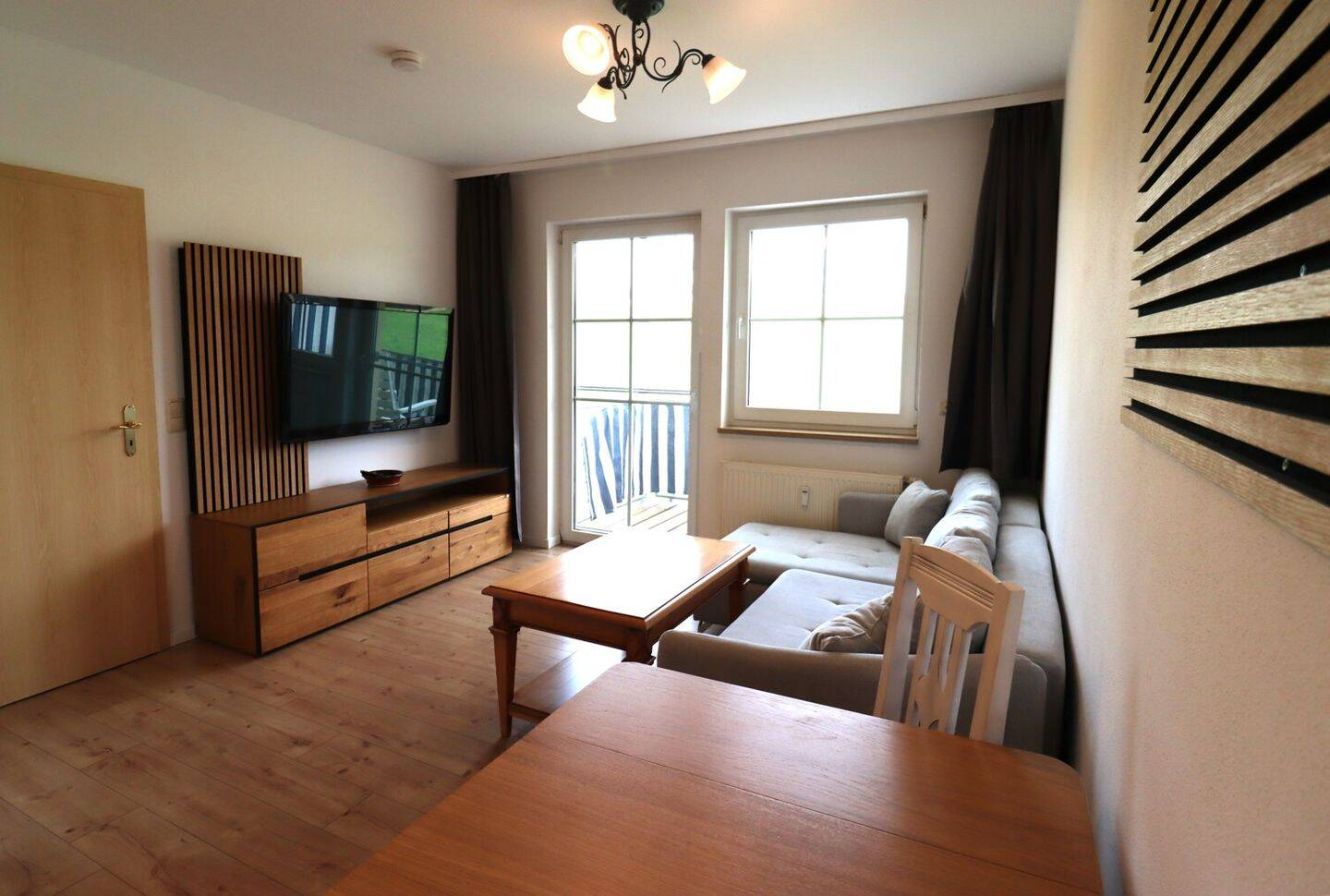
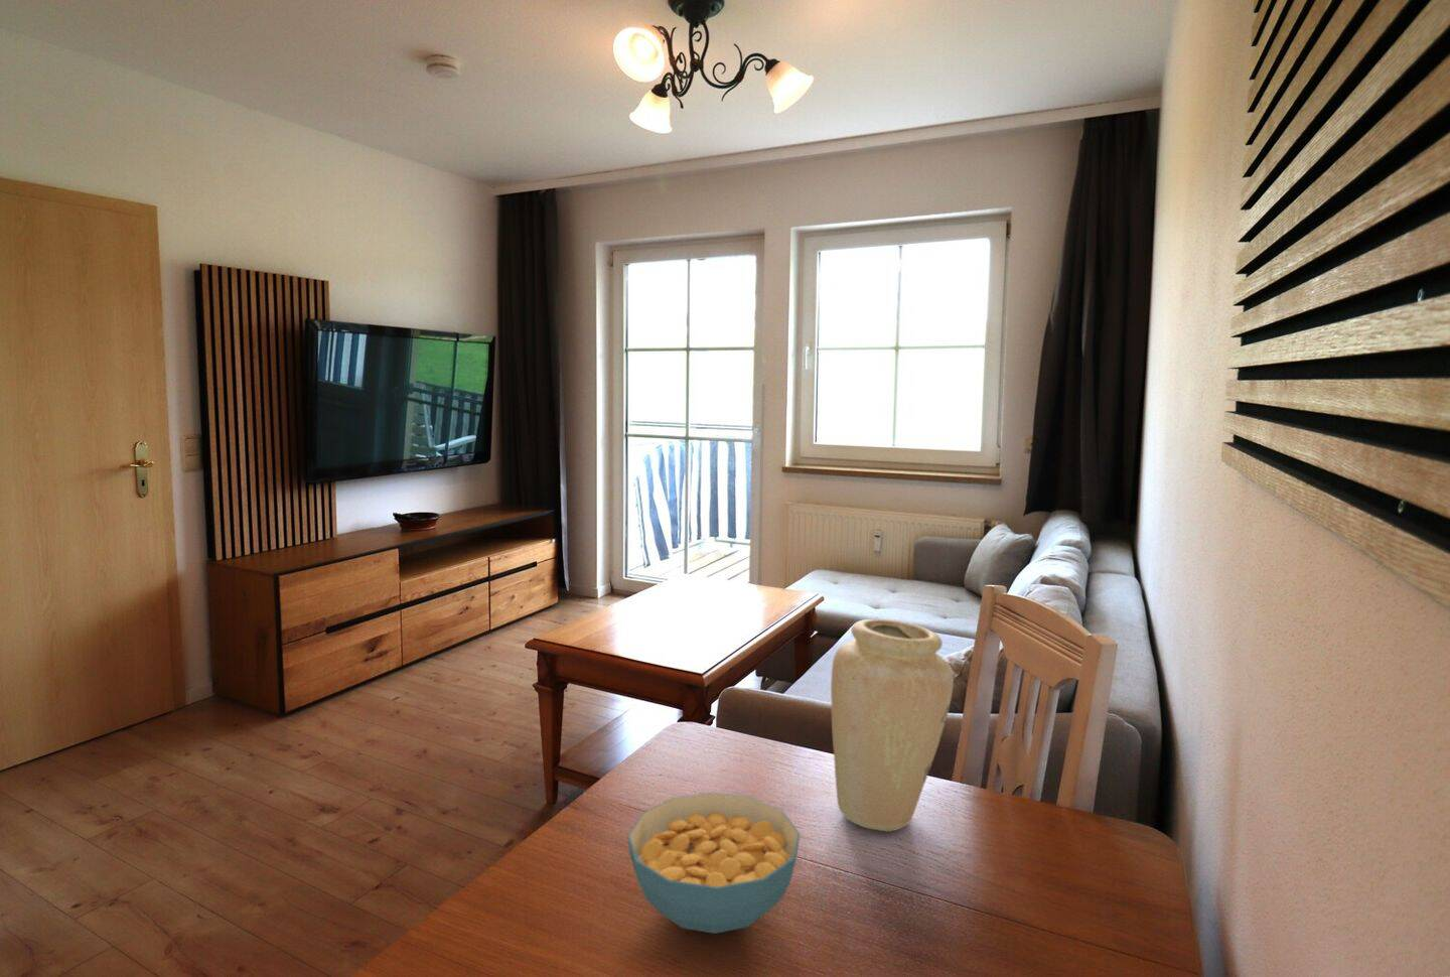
+ vase (890, 721)
+ cereal bowl (713, 875)
